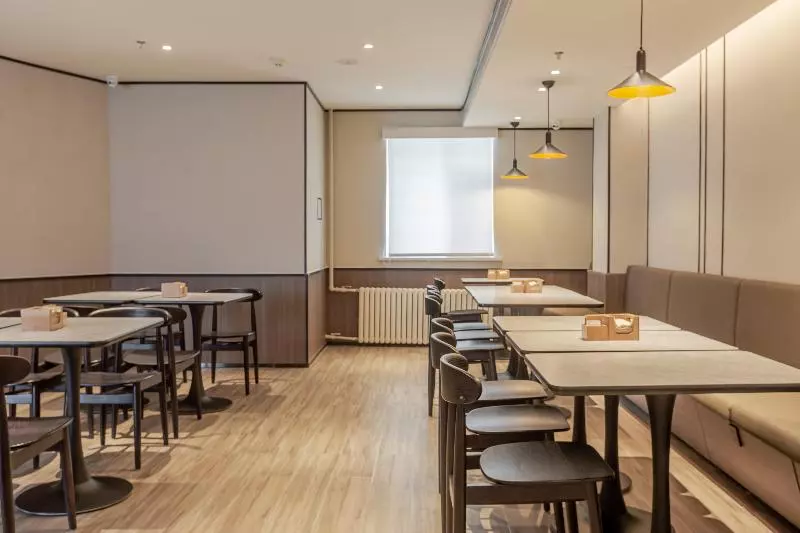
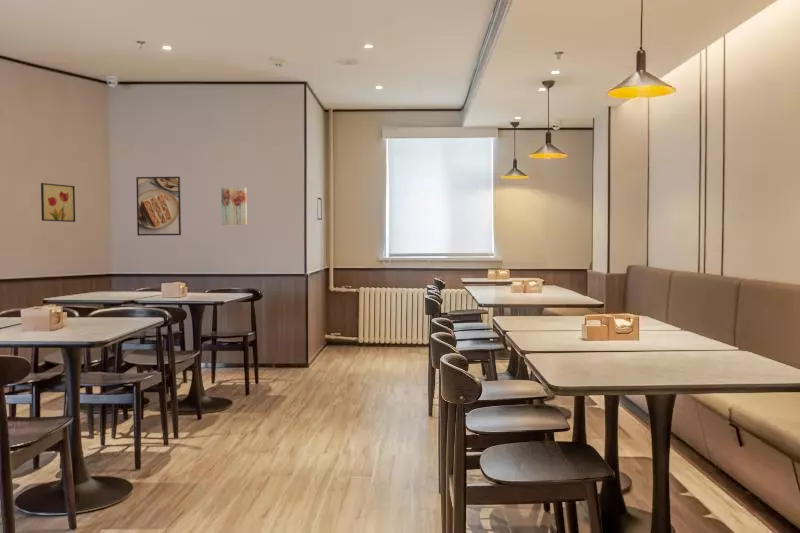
+ wall art (57, 202)
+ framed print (158, 206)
+ wall art (234, 206)
